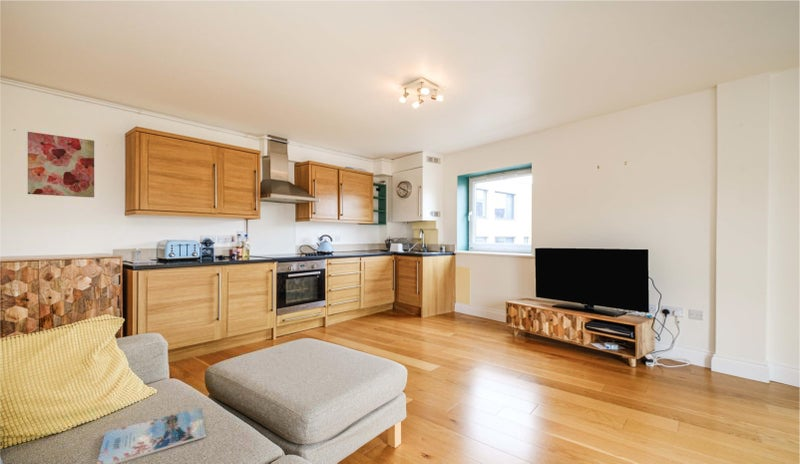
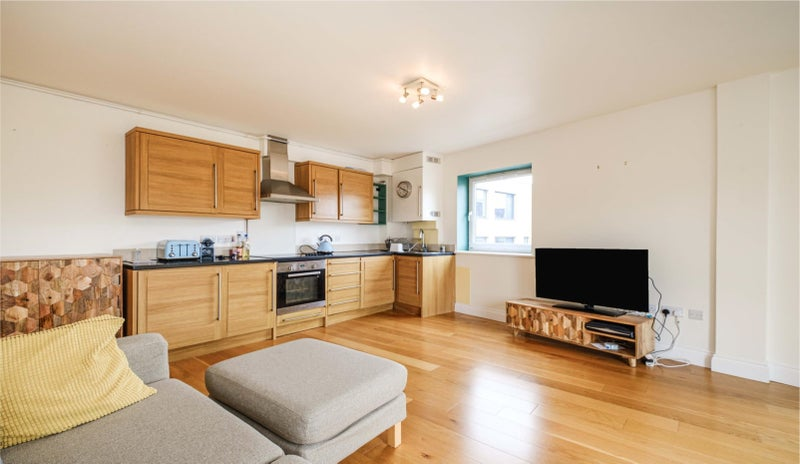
- wall art (62, 166)
- magazine (155, 434)
